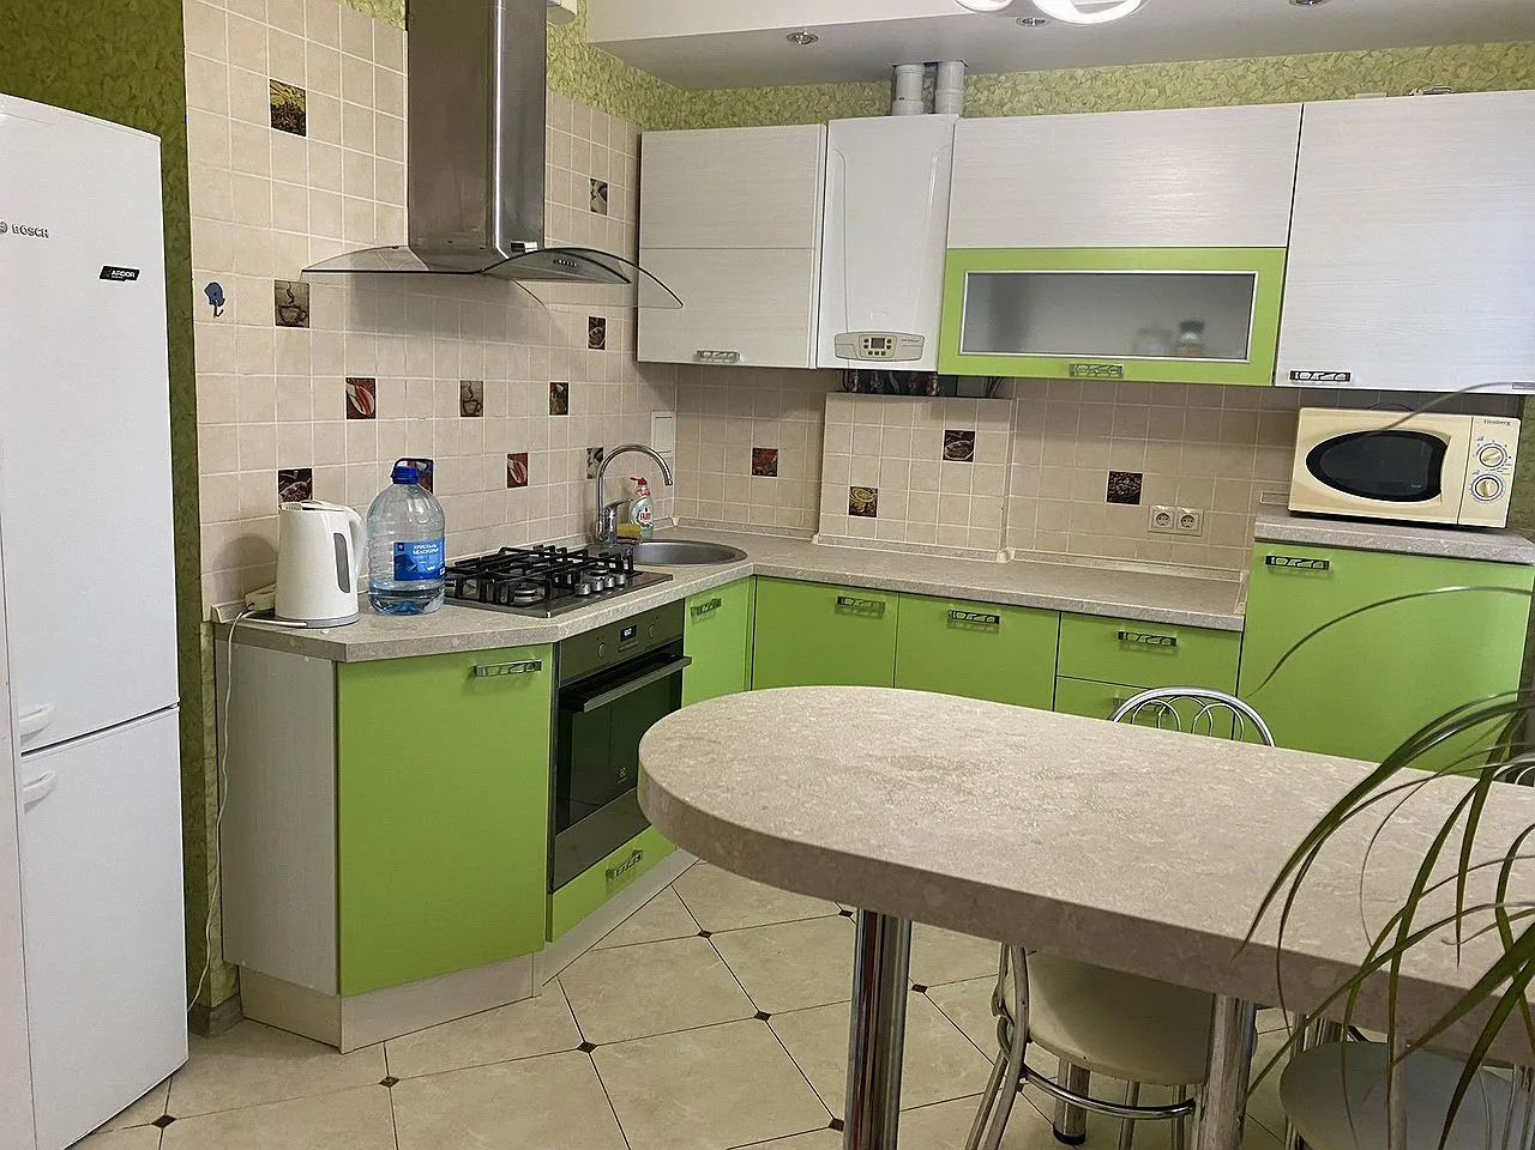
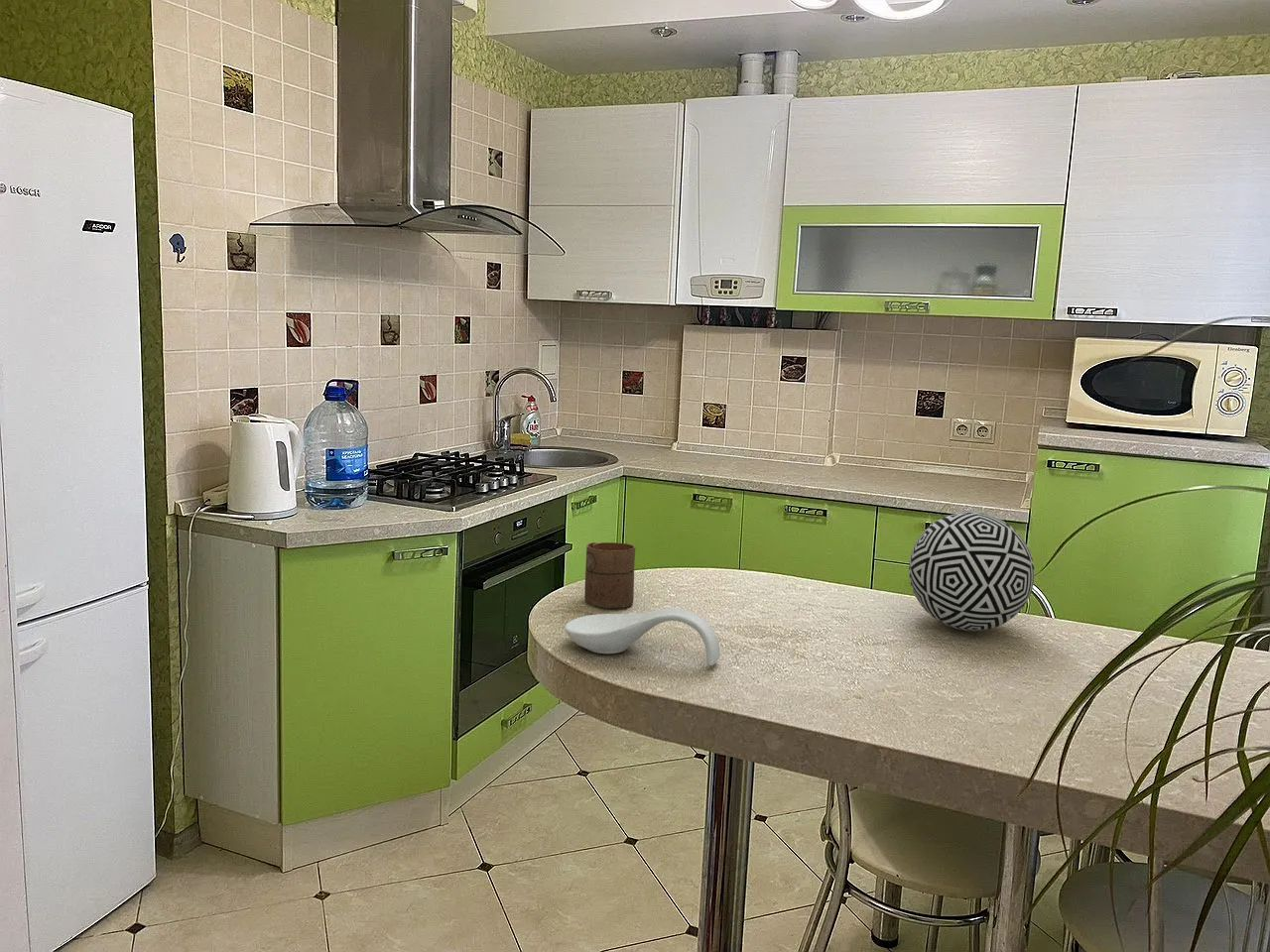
+ spoon rest (641, 630)
+ cup (608, 573)
+ decorative ball (970, 571)
